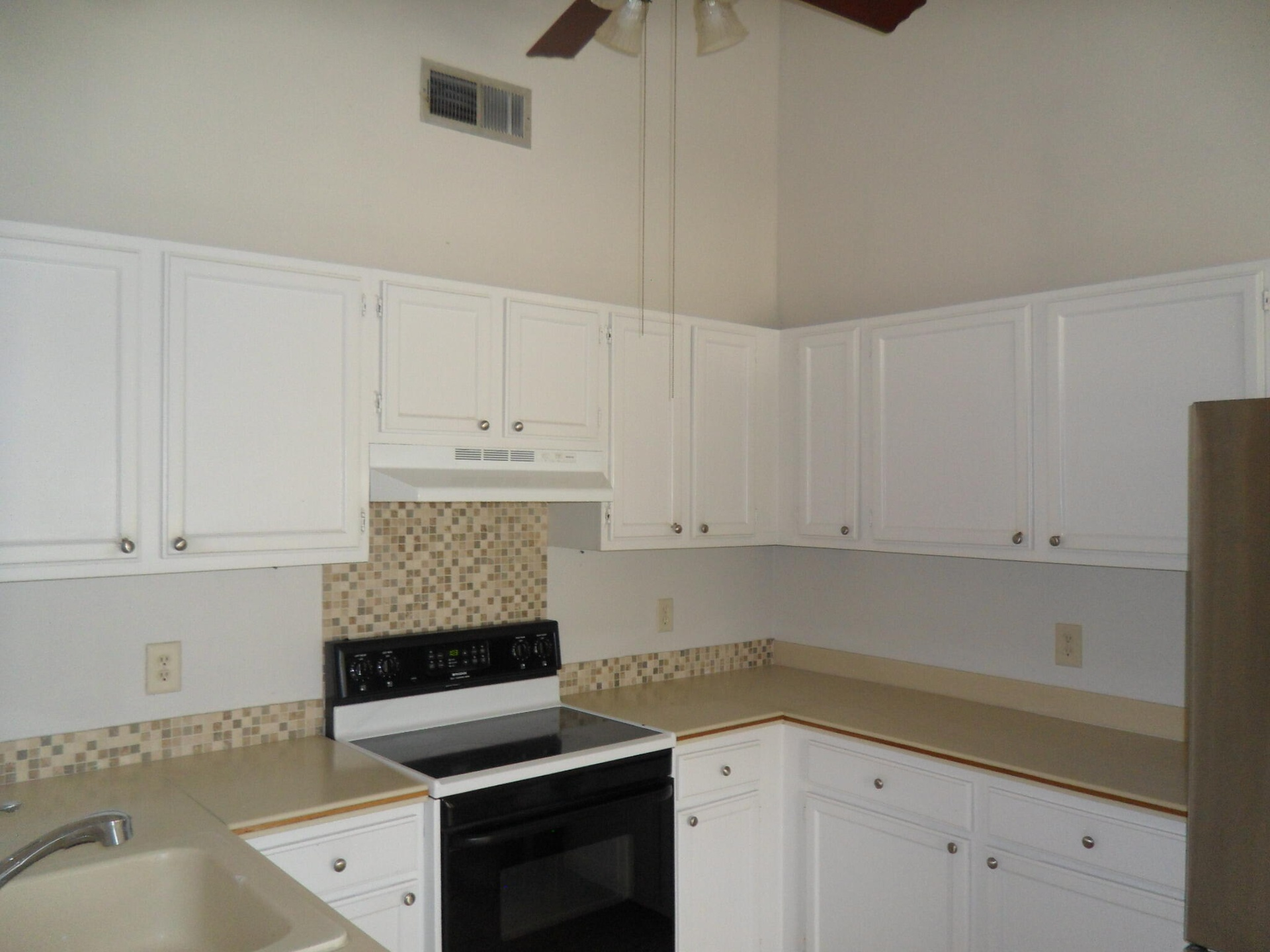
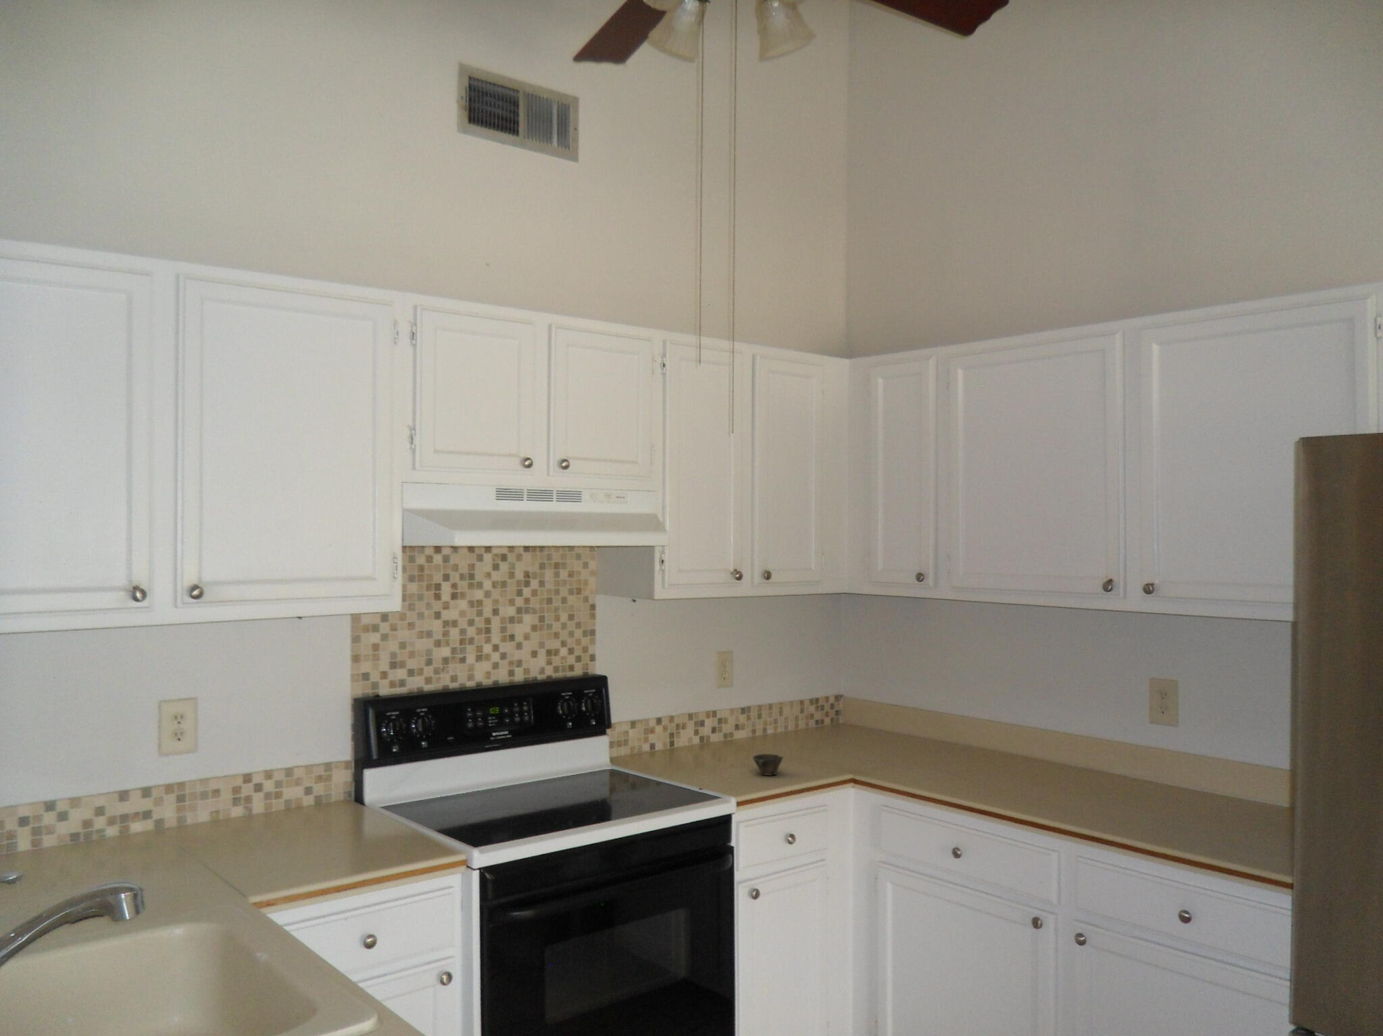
+ cup (767, 765)
